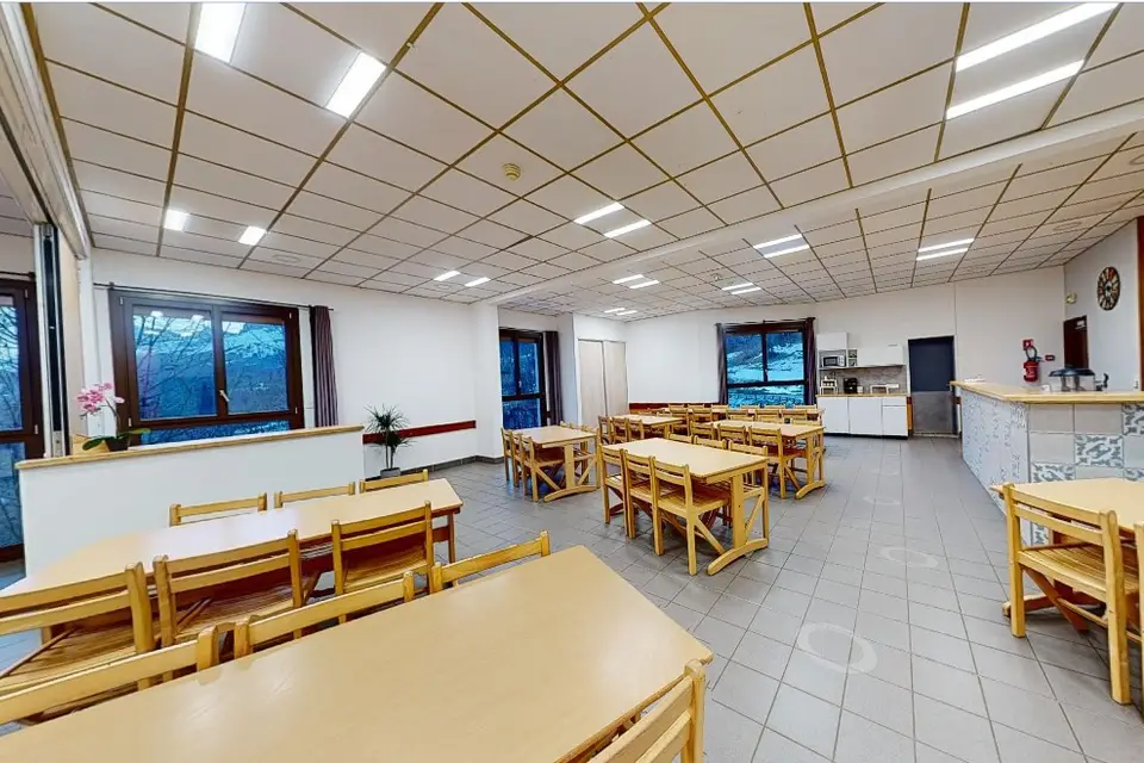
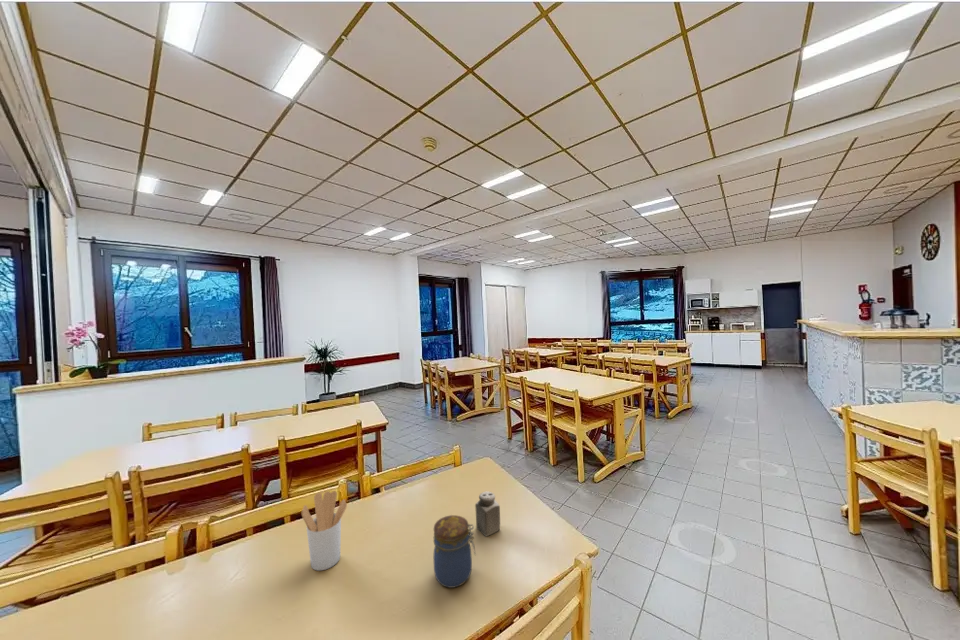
+ utensil holder (325, 527)
+ salt shaker (487, 511)
+ jar (454, 548)
